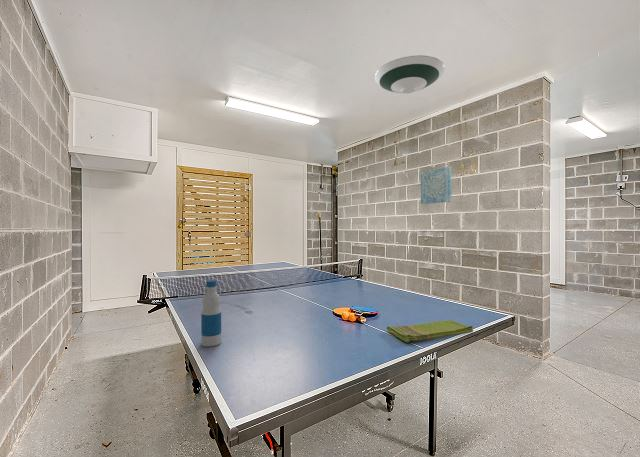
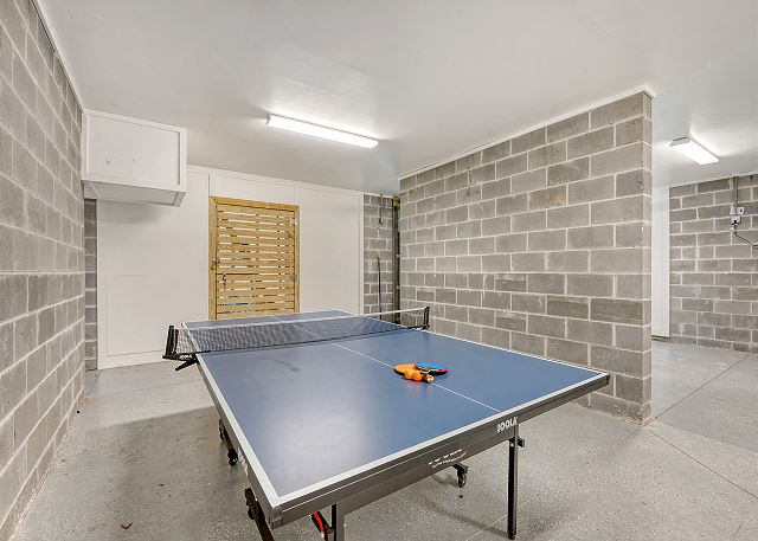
- wall art (435, 186)
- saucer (408, 82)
- dish towel (429, 328)
- bottle (211, 311)
